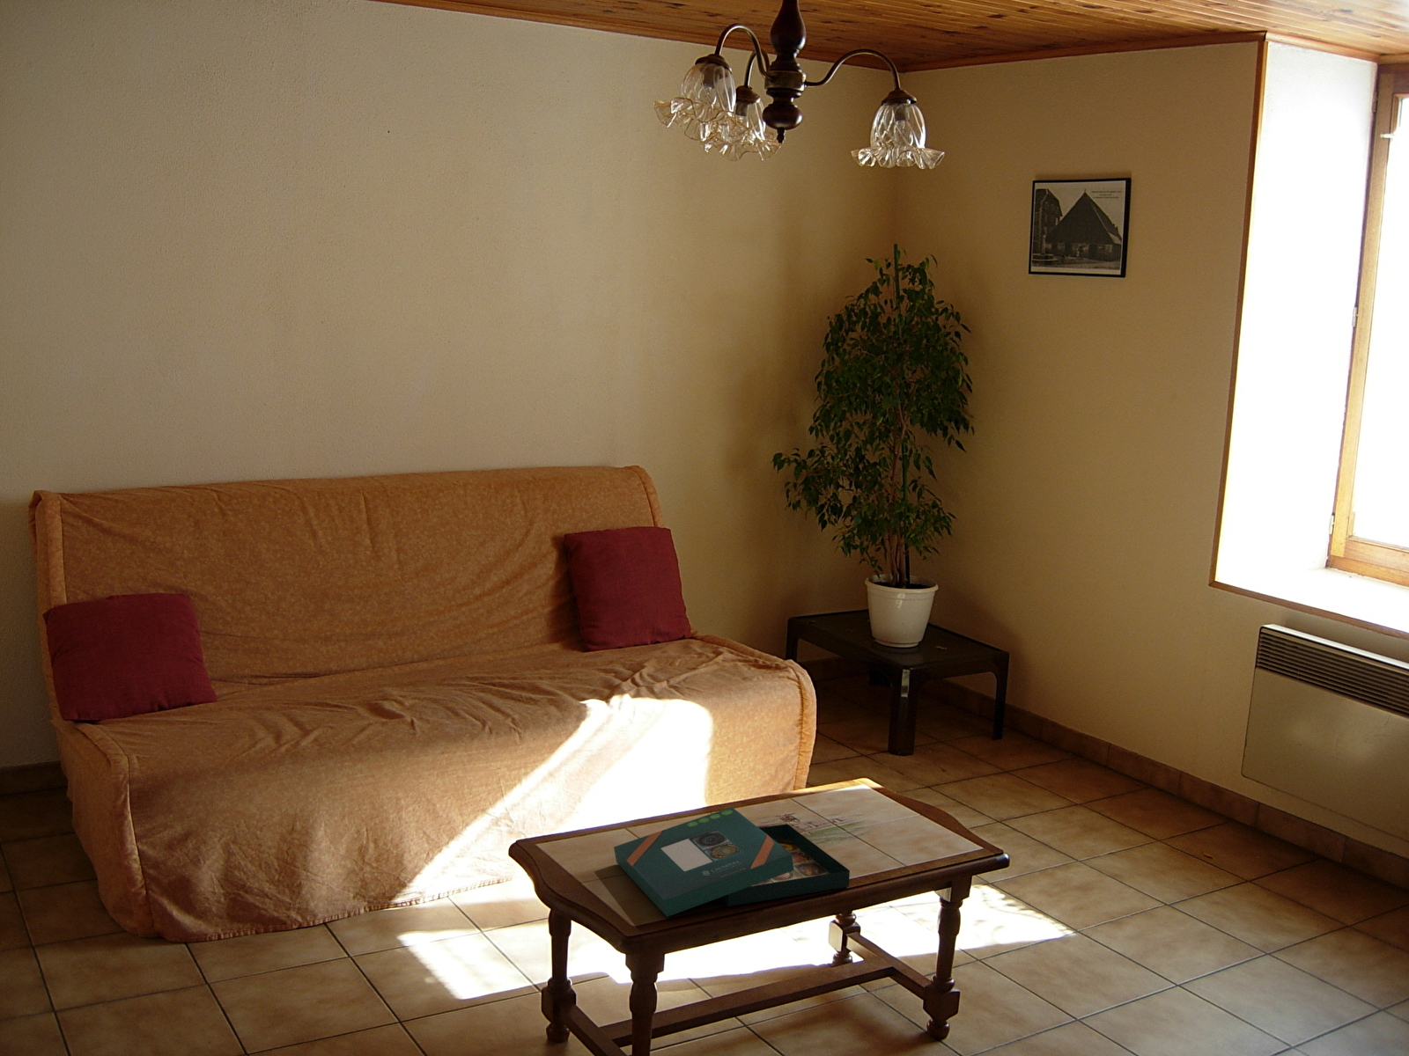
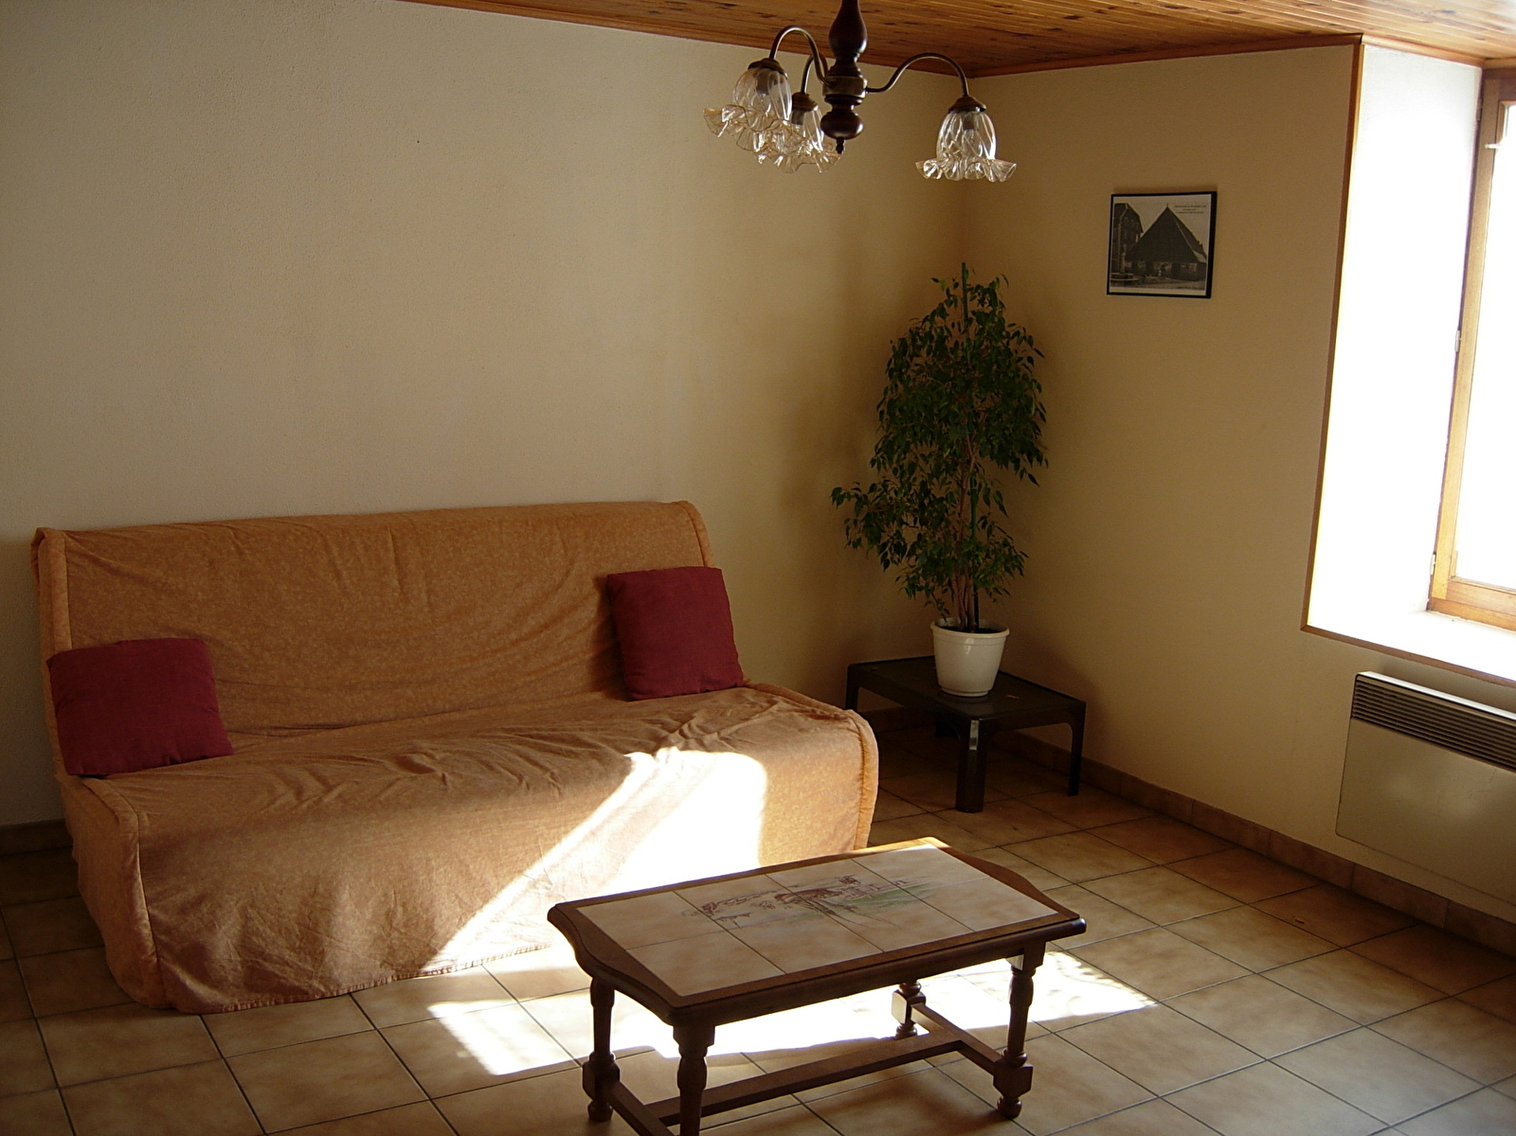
- board game (730, 854)
